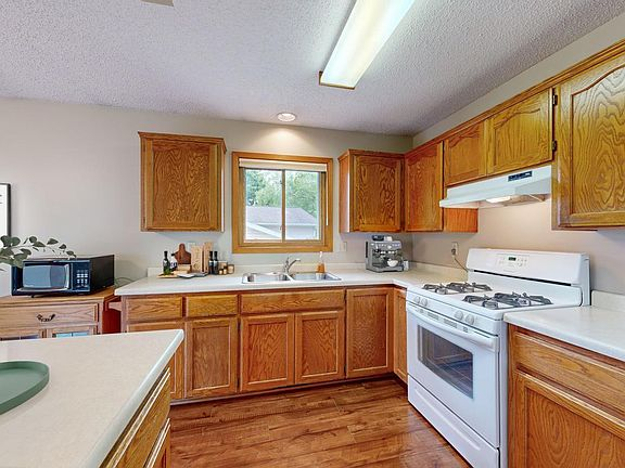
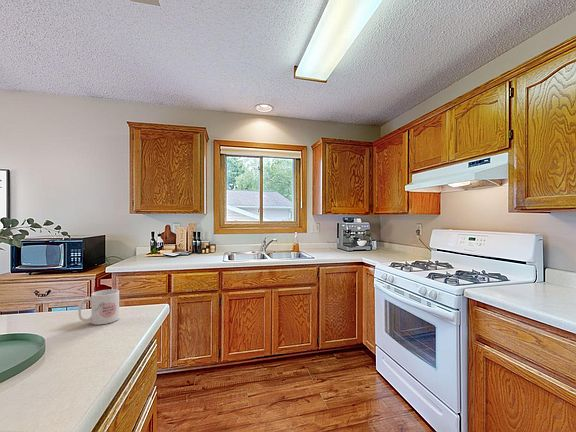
+ mug (99, 307)
